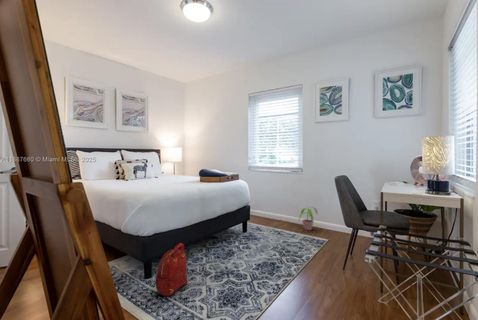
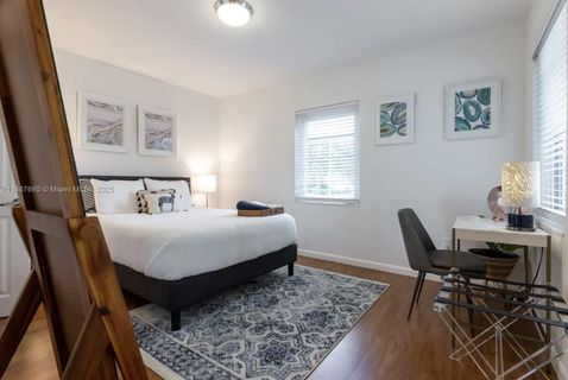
- potted plant (307, 217)
- backpack (173, 264)
